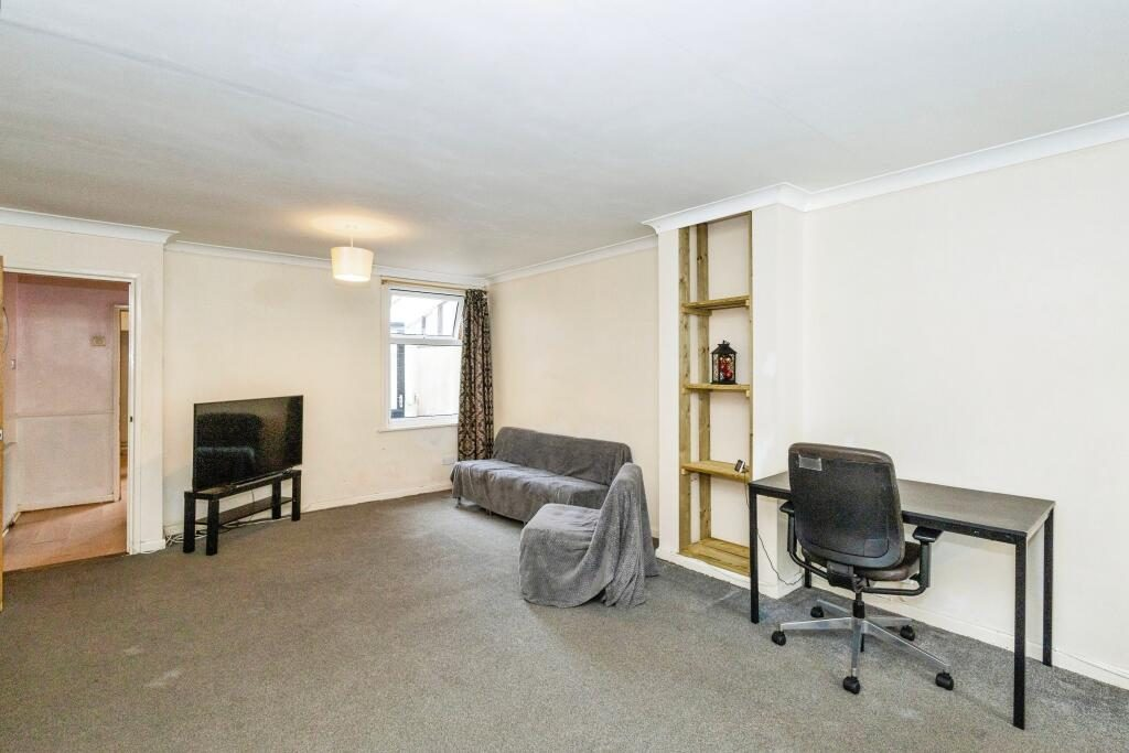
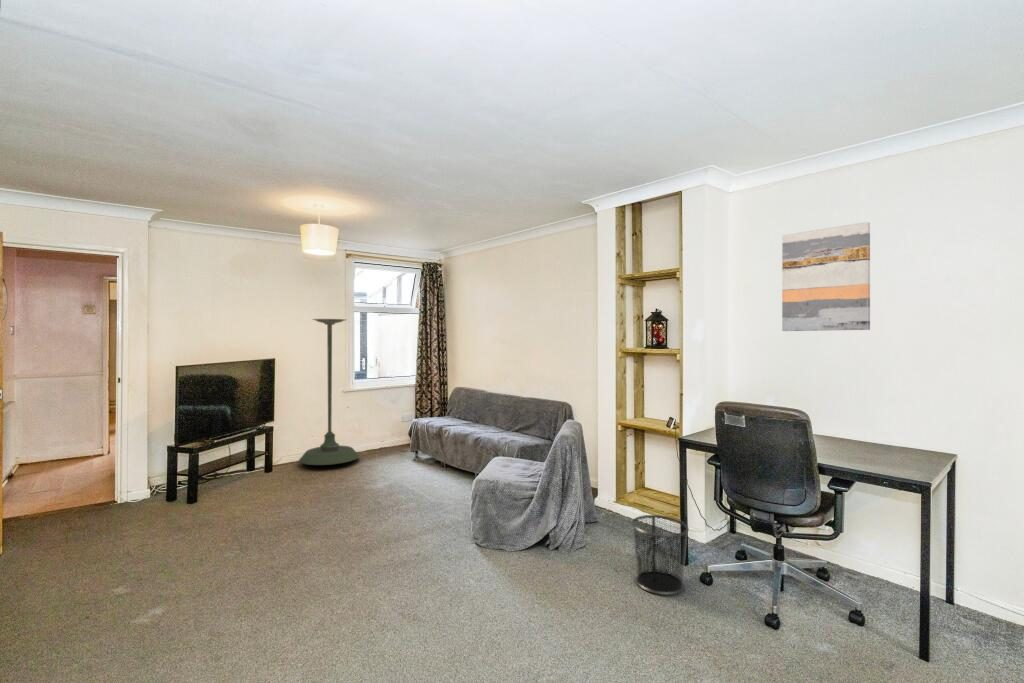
+ plant stand (329, 391)
+ waste bin (659, 554)
+ wall art (823, 279)
